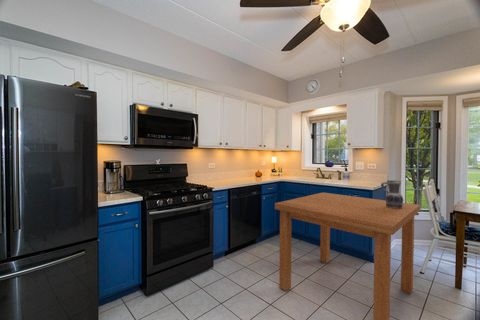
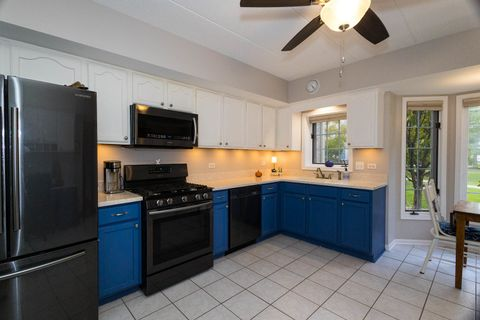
- dining table (351, 232)
- ceramic jug (391, 193)
